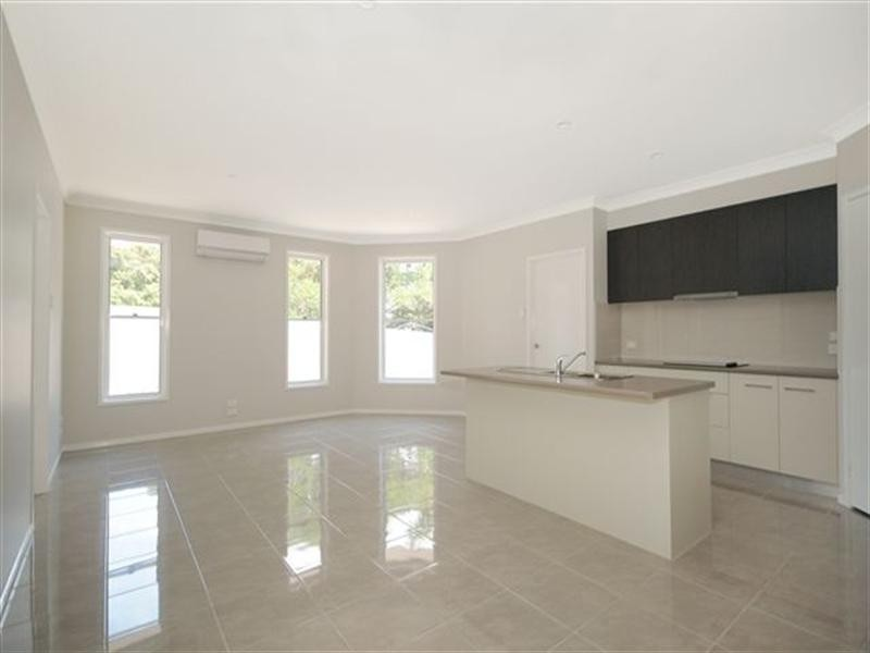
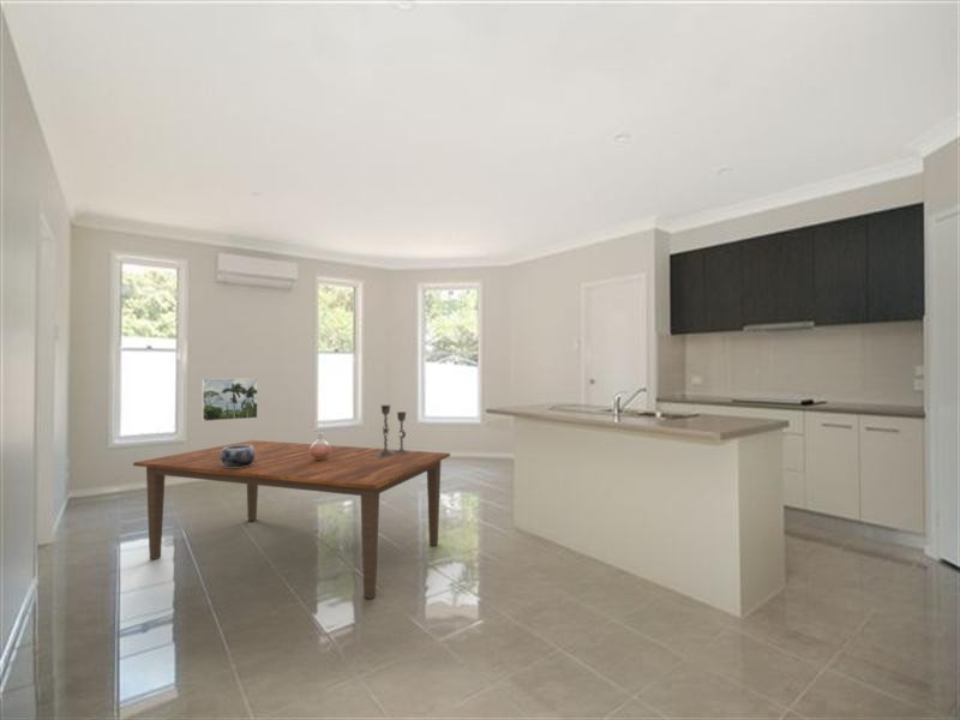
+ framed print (230, 398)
+ vase (319, 445)
+ candlestick (388, 430)
+ decorative bowl (238, 455)
+ dining table (299, 488)
